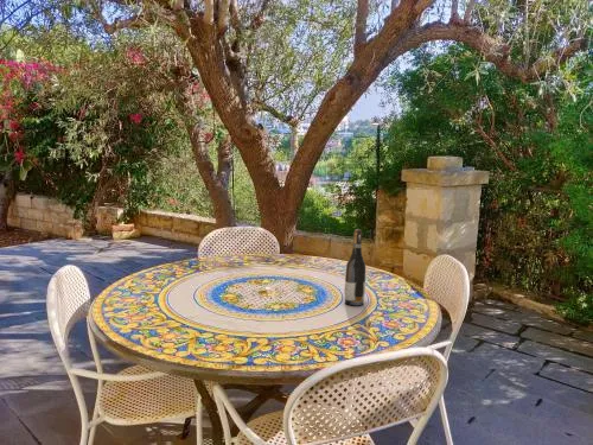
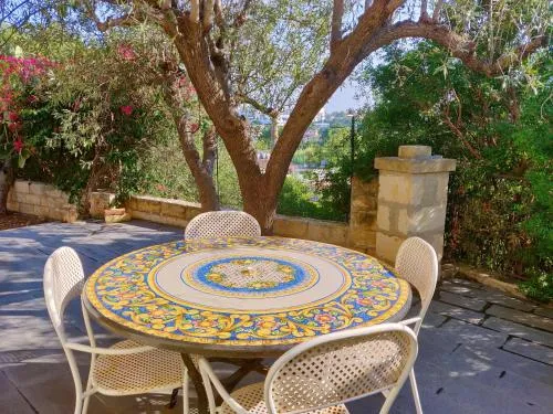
- wine bottle (356, 266)
